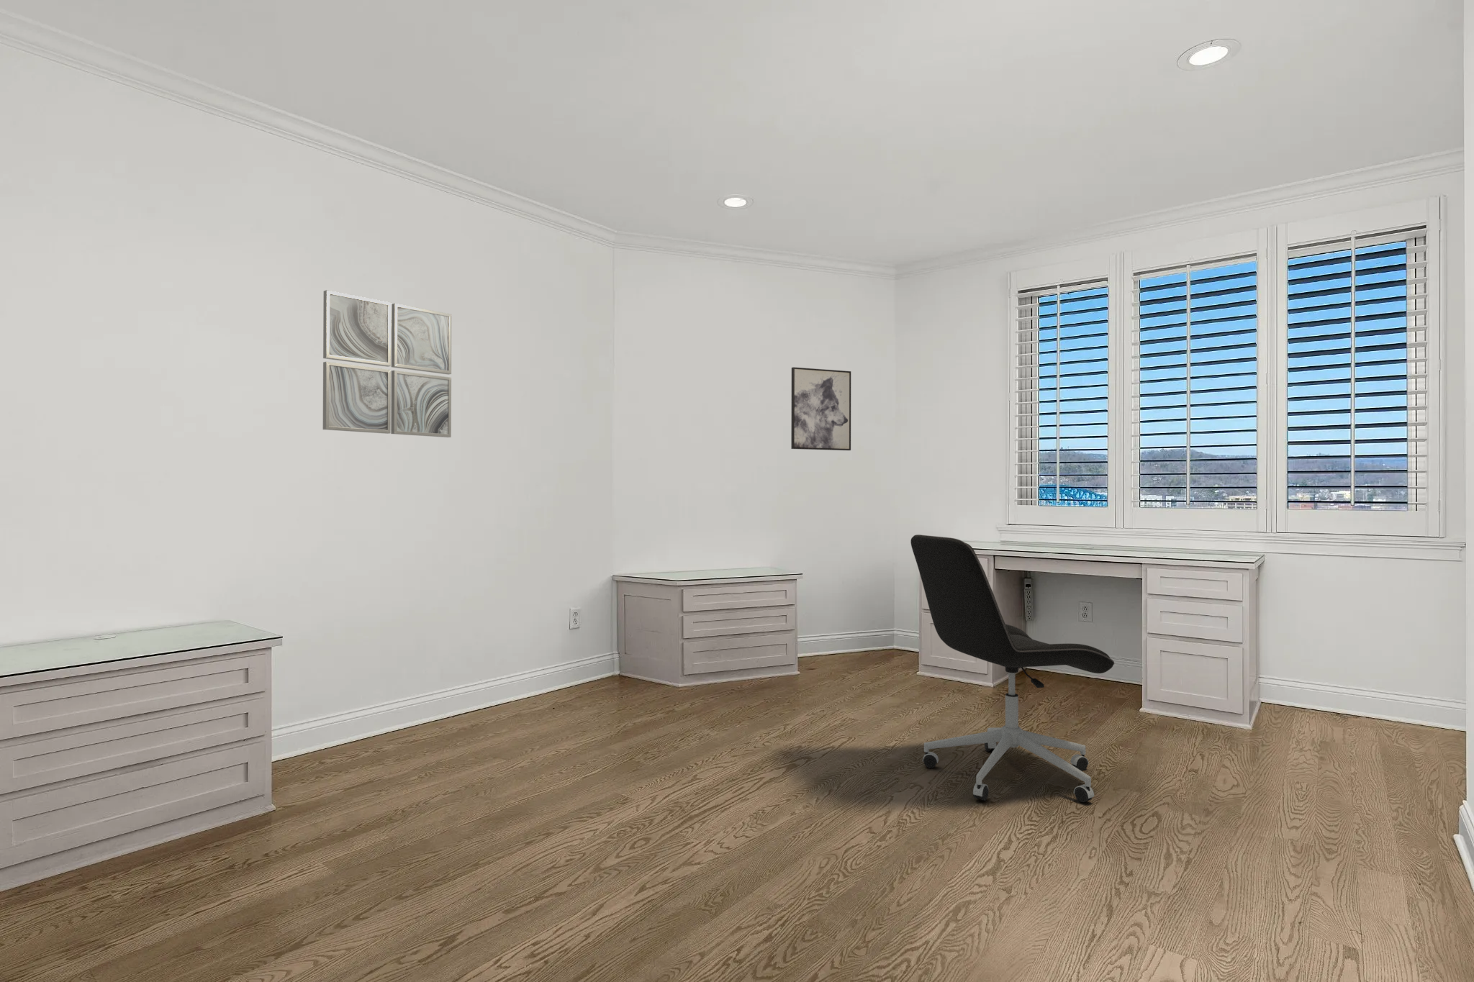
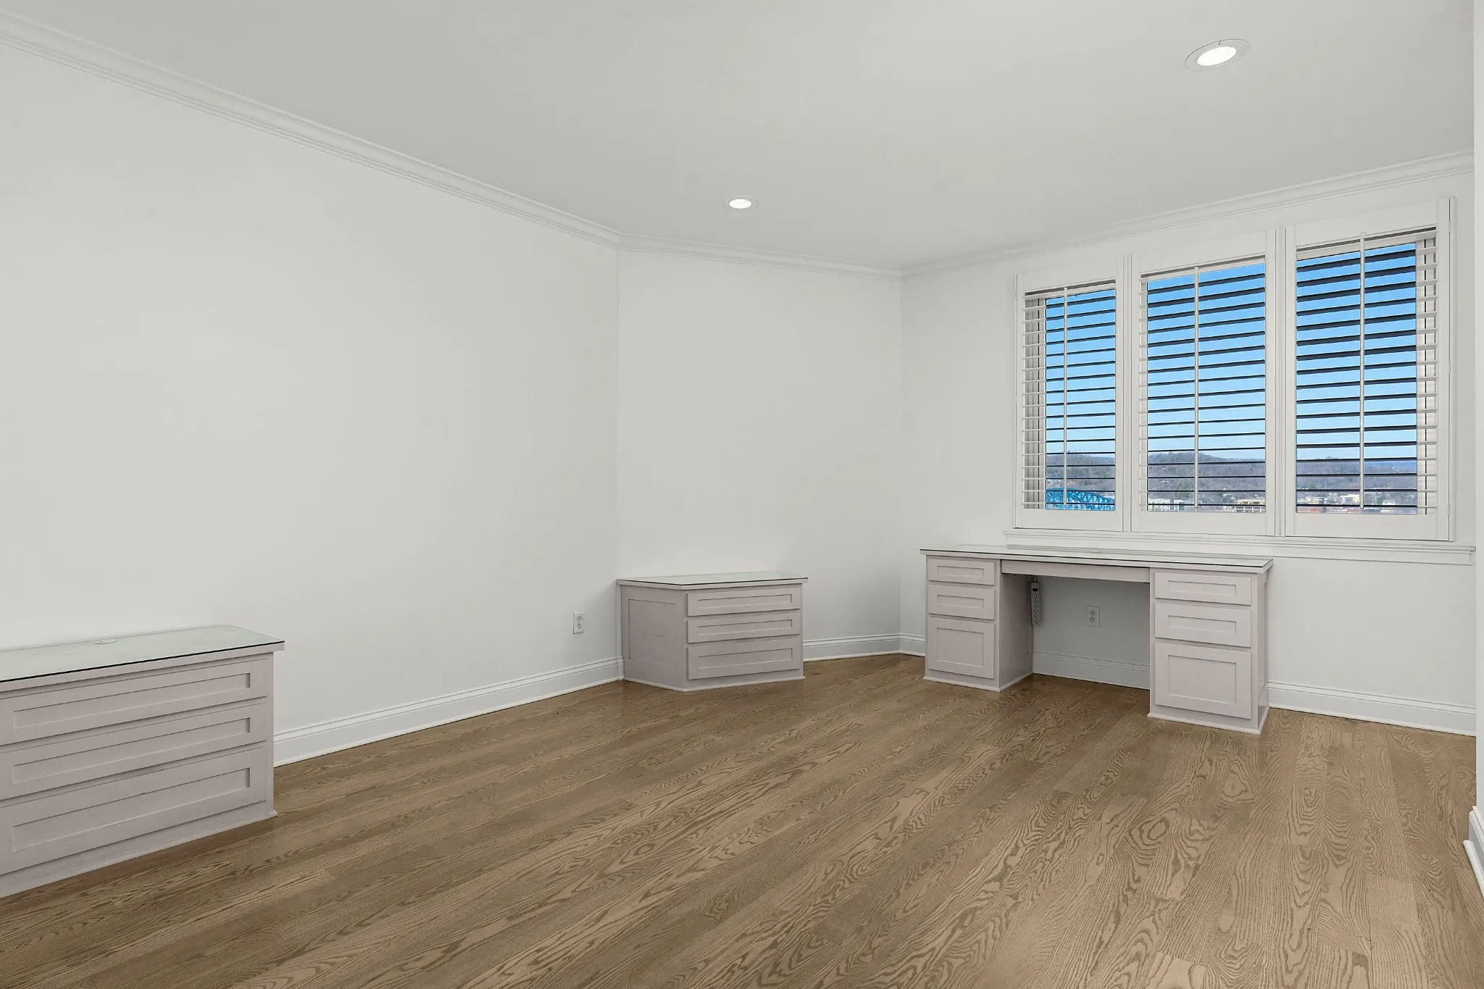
- office chair (1009, 655)
- wall art (821, 409)
- wall art (390, 369)
